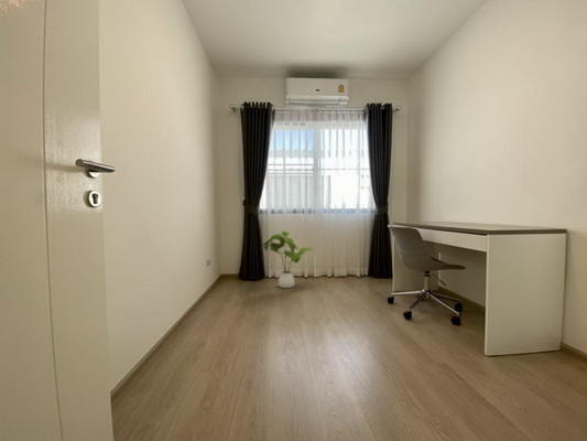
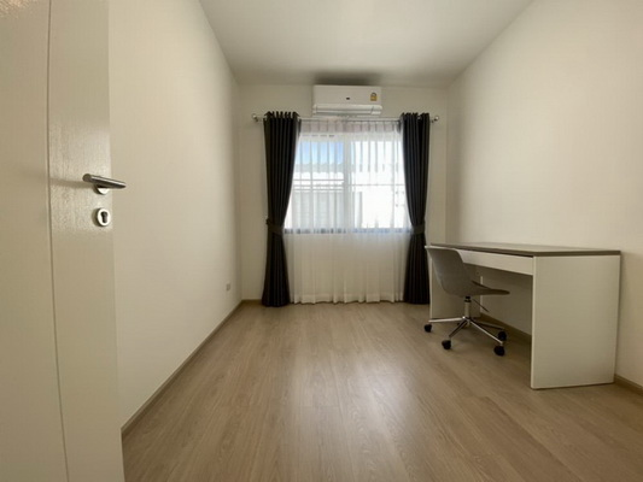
- house plant (285, 259)
